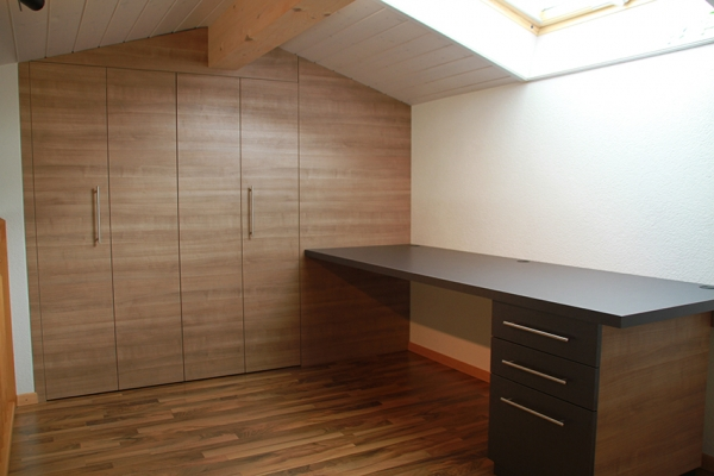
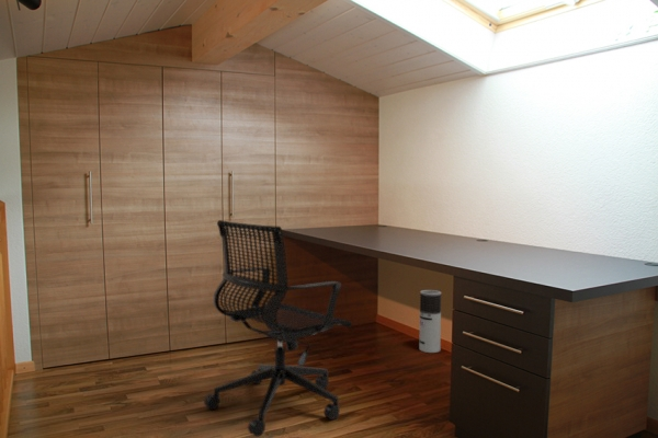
+ office chair (281, 313)
+ air purifier (430, 321)
